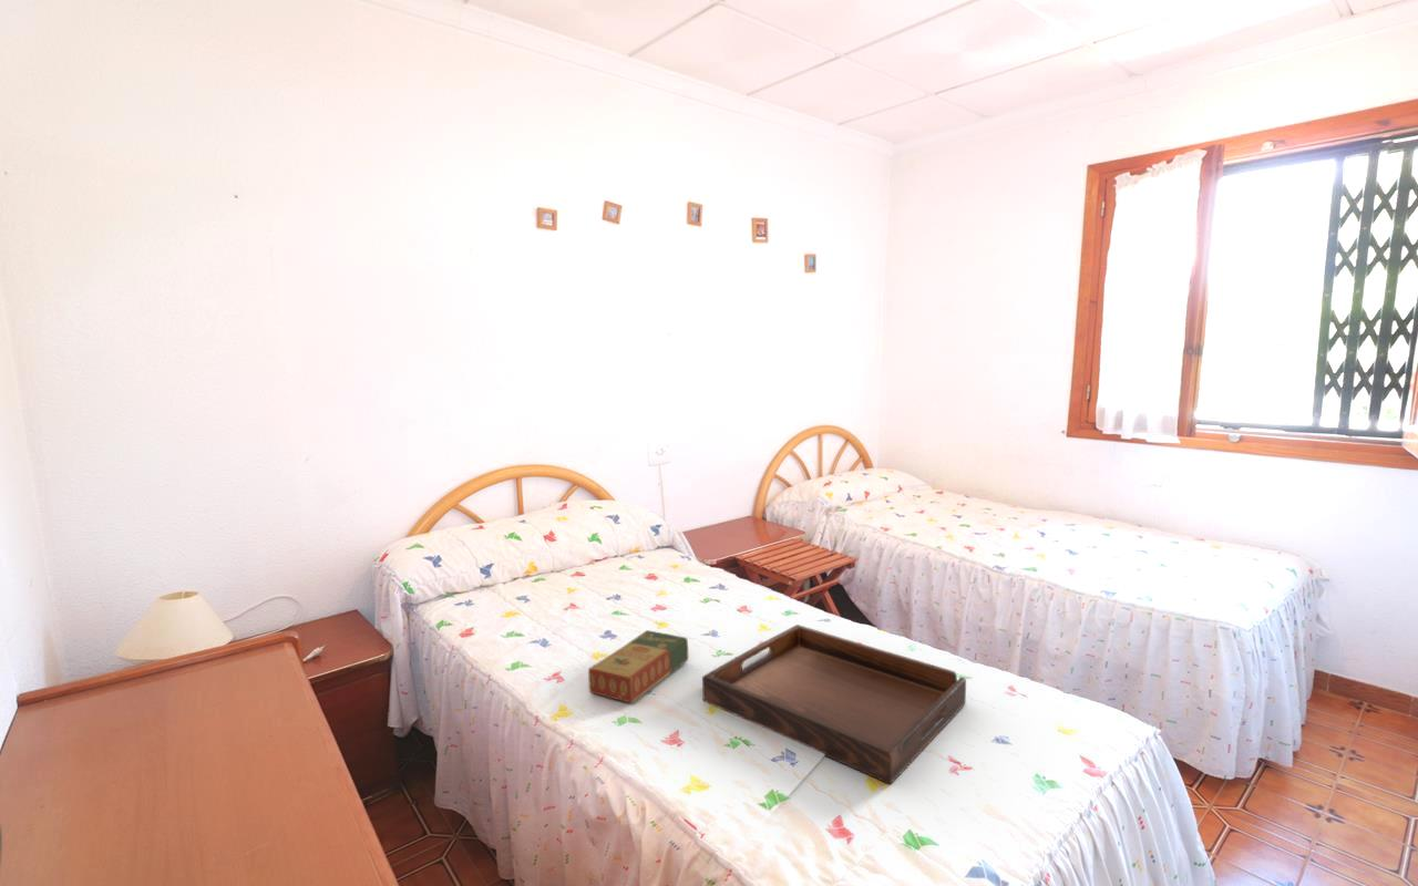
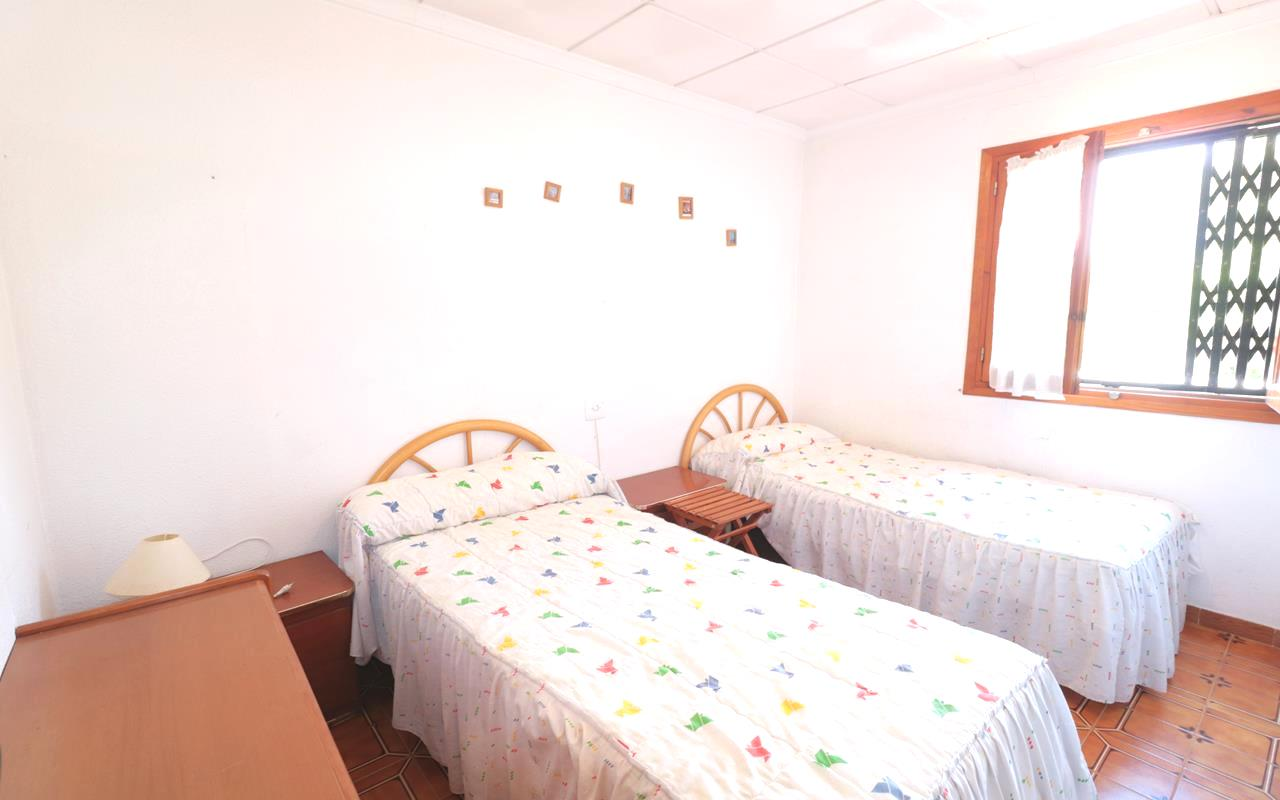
- book (640, 663)
- serving tray (834, 689)
